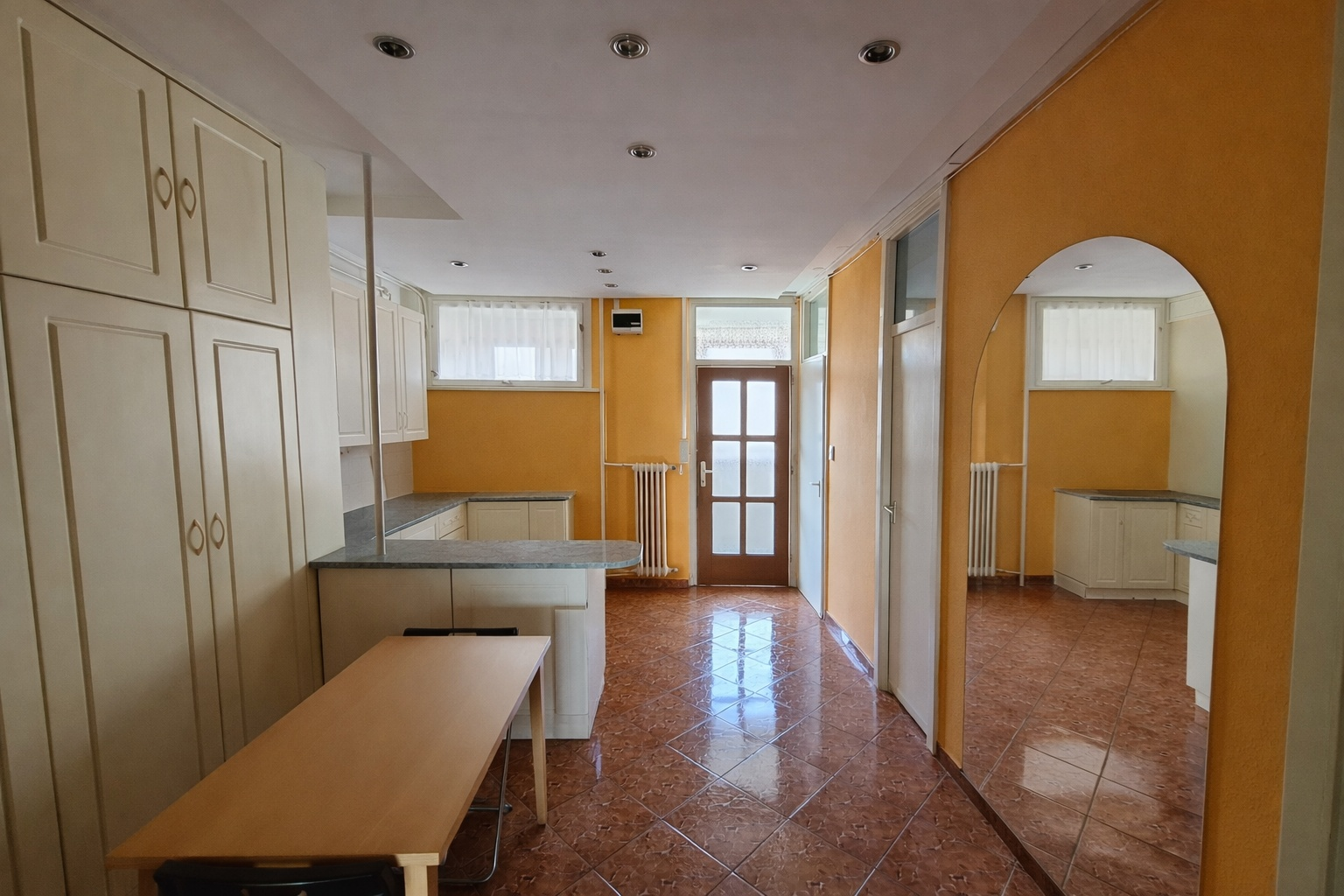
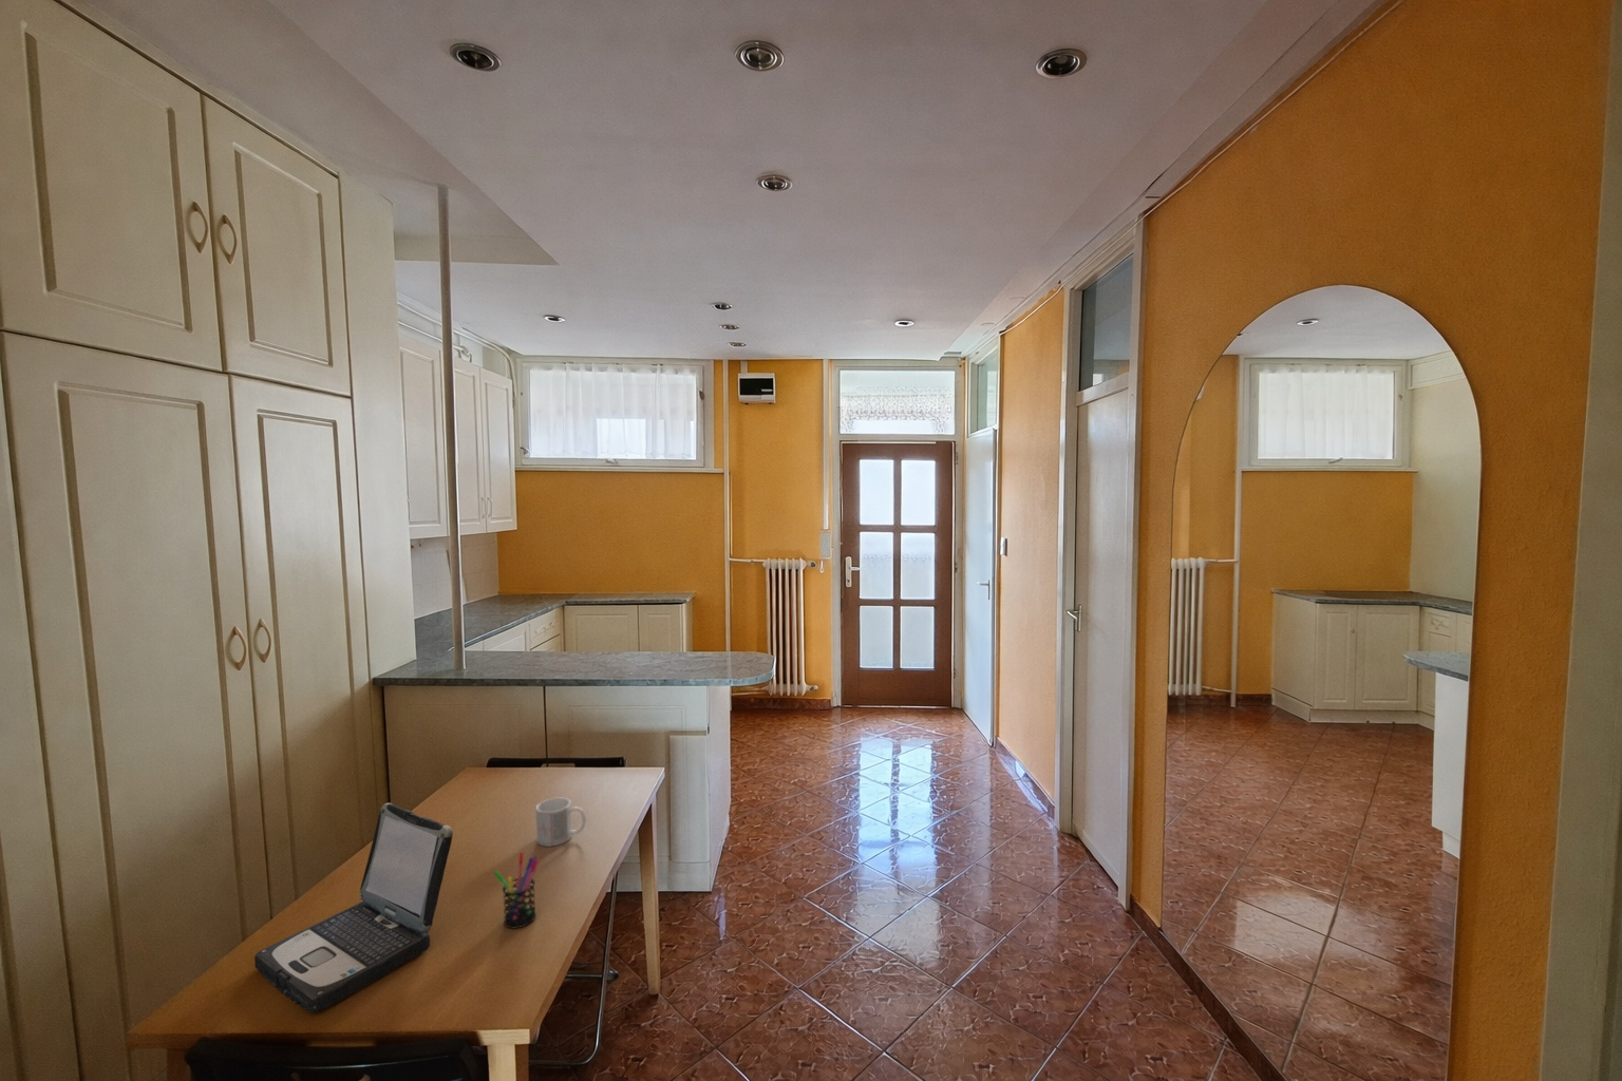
+ laptop (360, 892)
+ pen holder (517, 889)
+ mug (561, 820)
